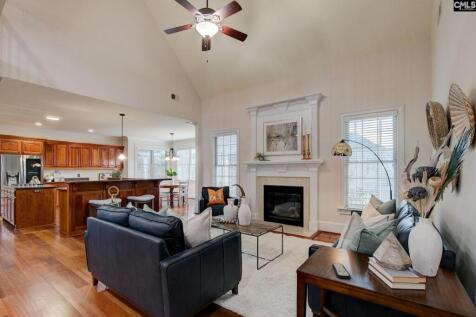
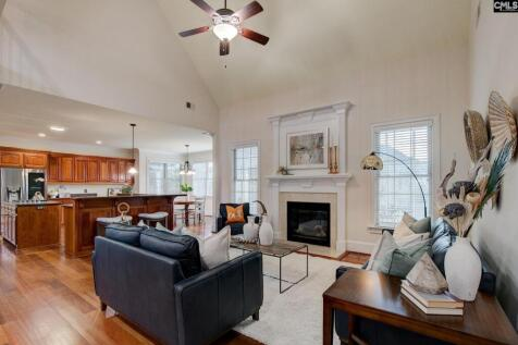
- remote control (340, 270)
